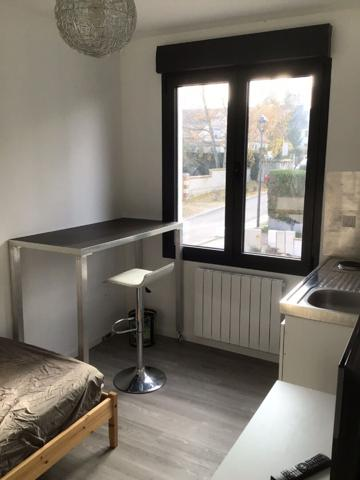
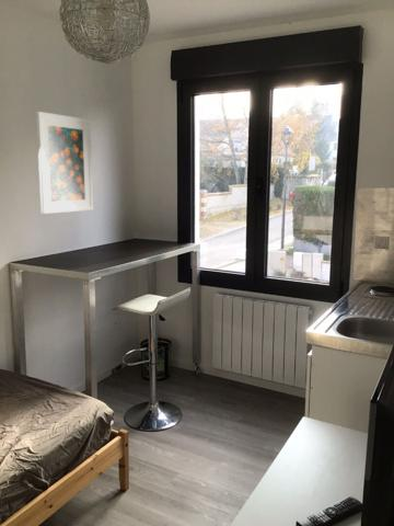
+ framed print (67, 164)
